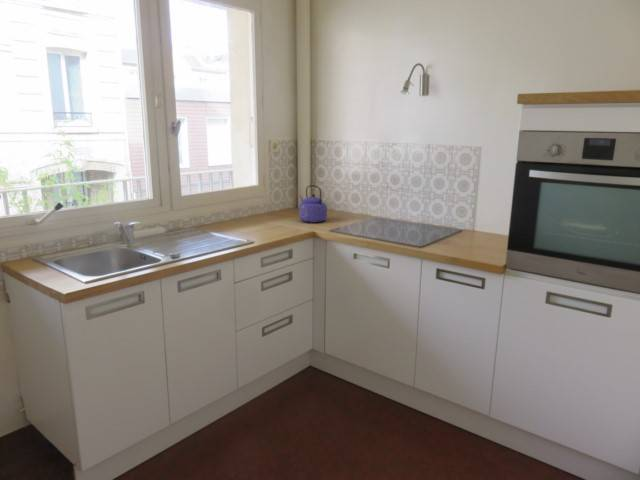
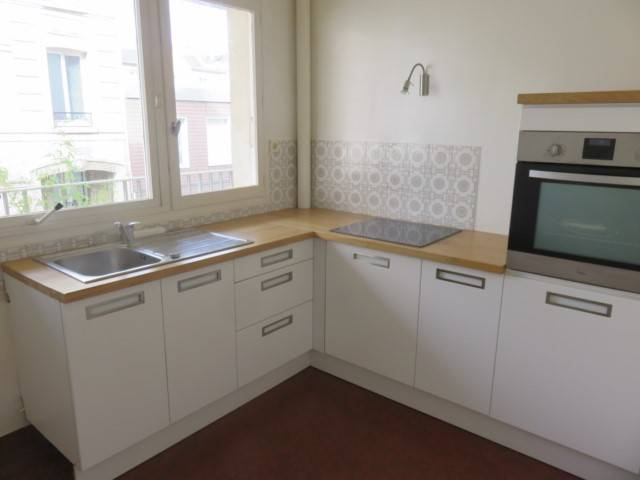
- kettle (310, 202)
